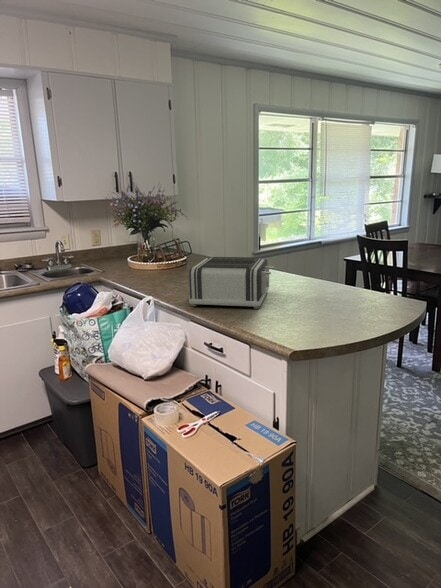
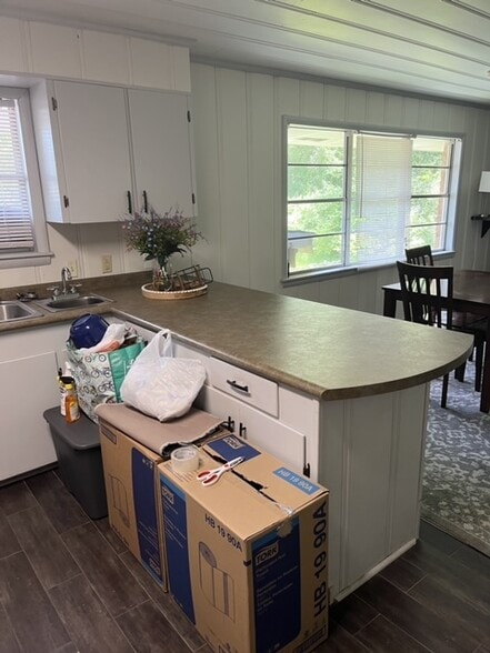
- toaster (234, 280)
